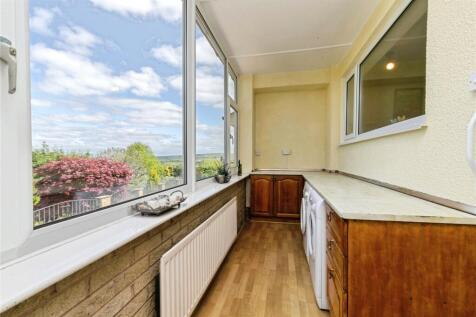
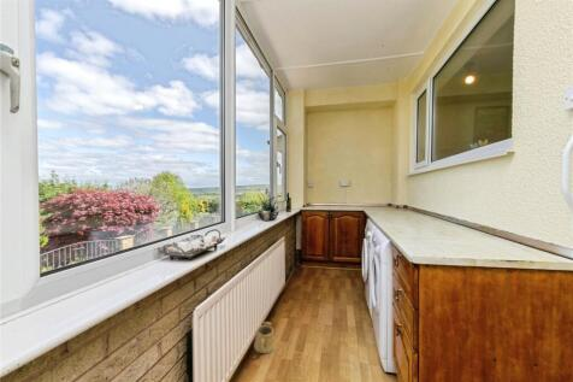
+ watering can (265, 337)
